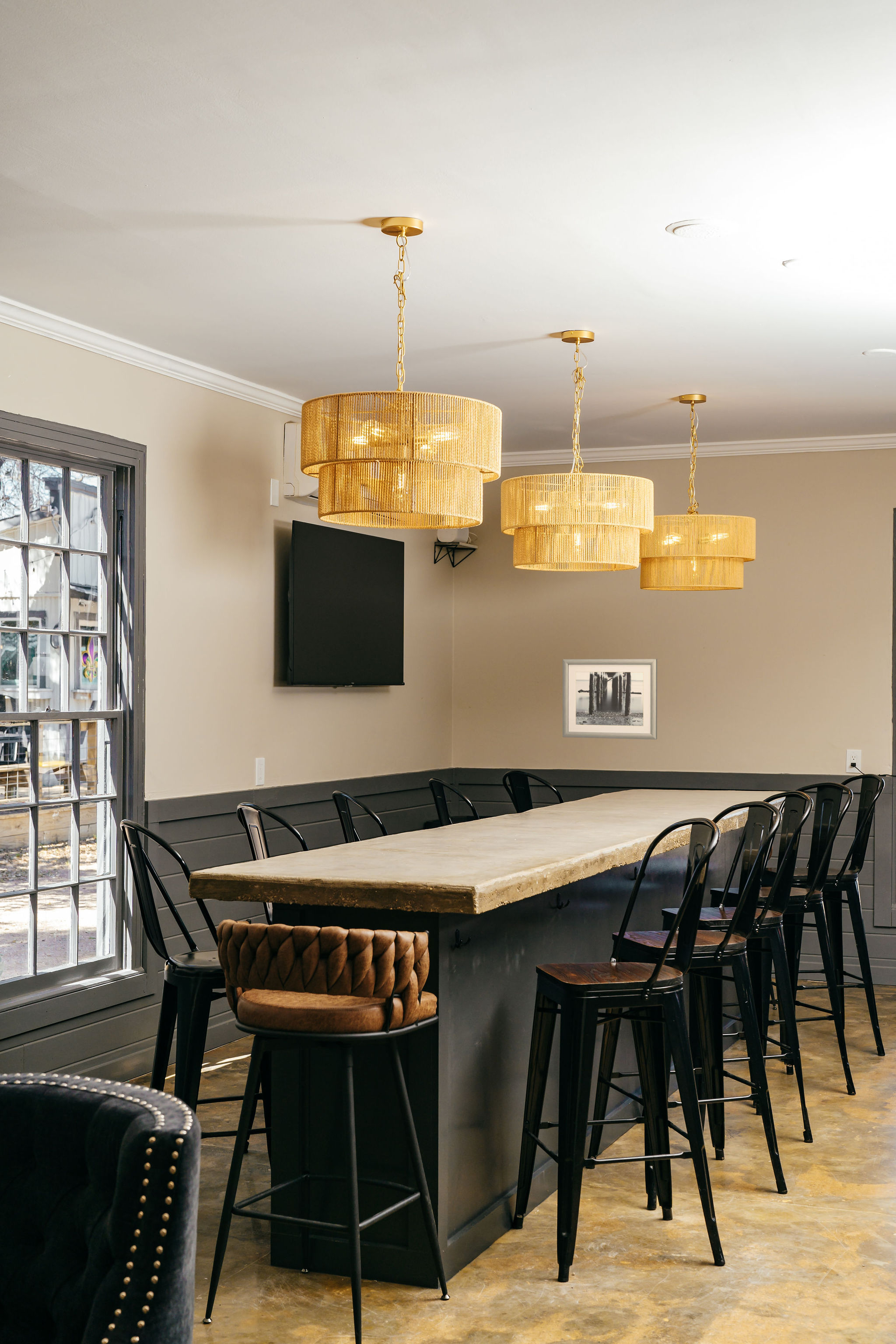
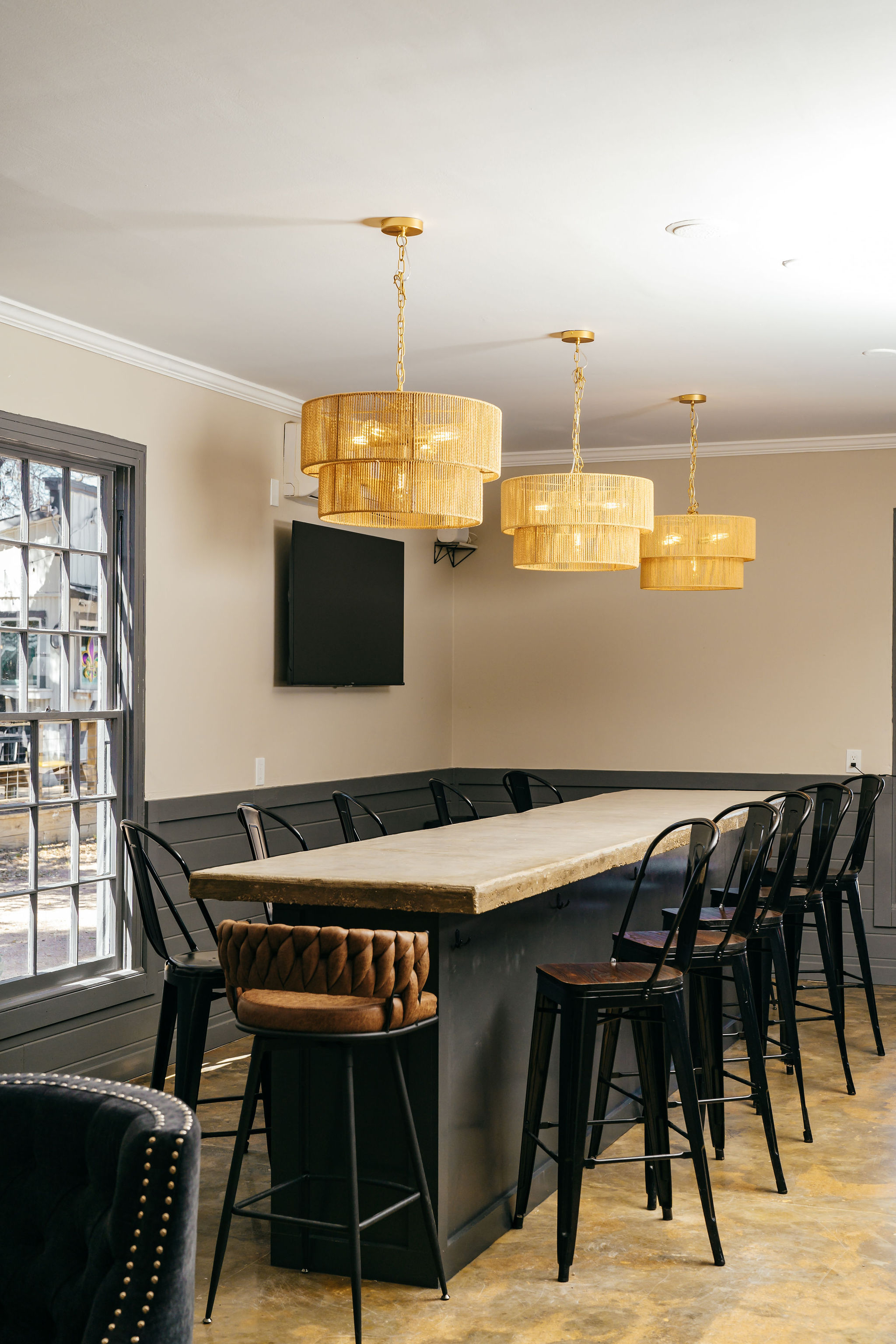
- wall art (609, 698)
